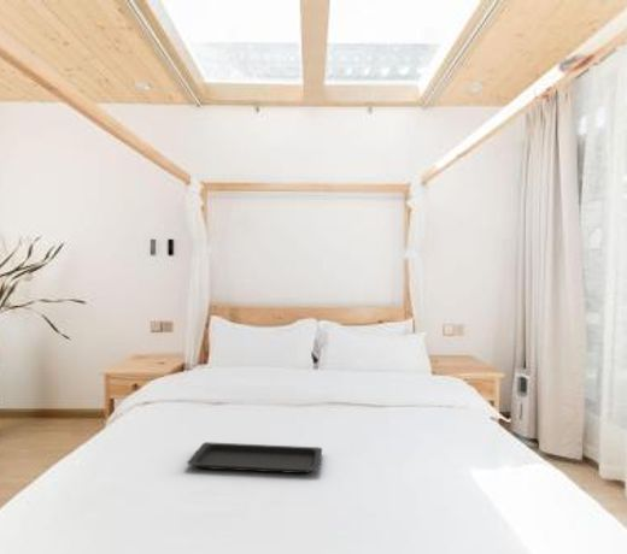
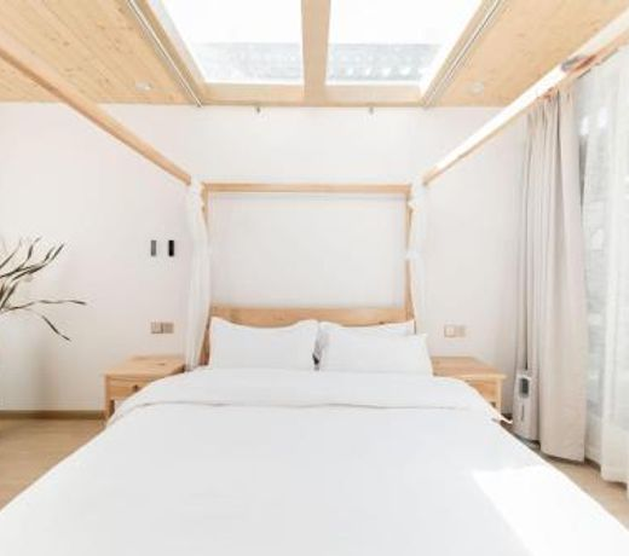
- serving tray (257, 458)
